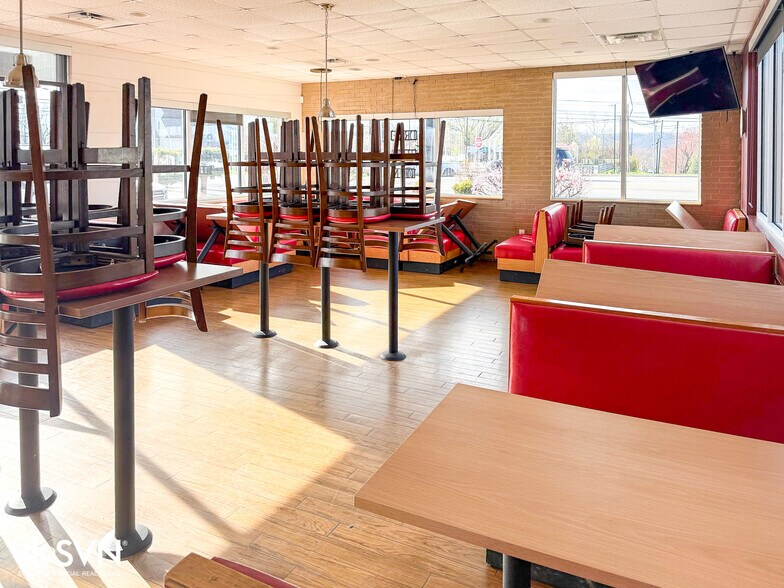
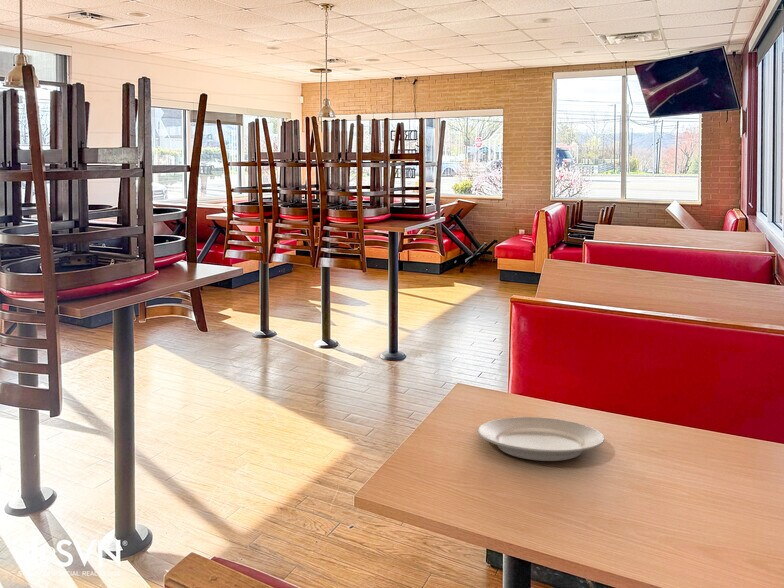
+ plate (539, 439)
